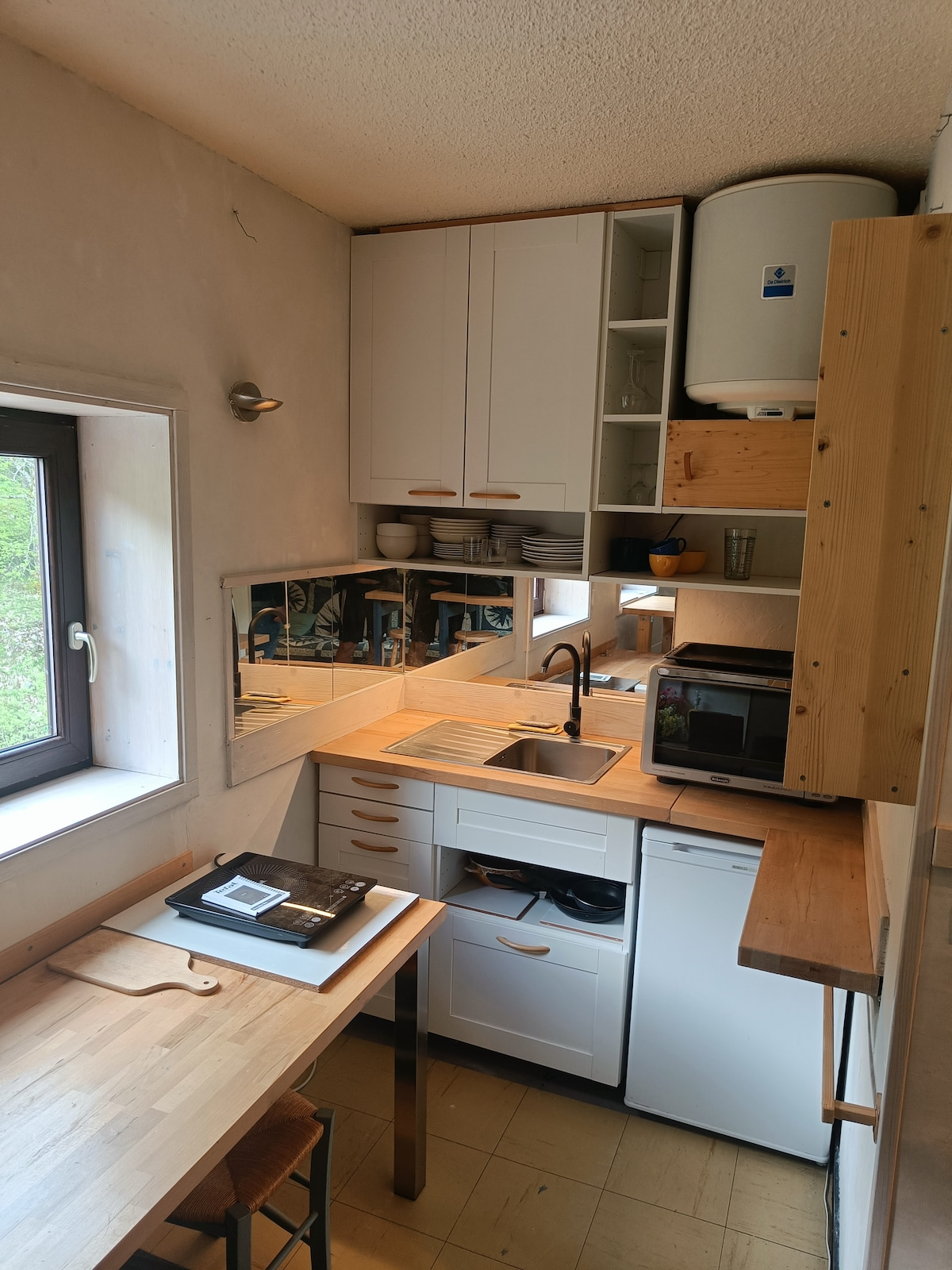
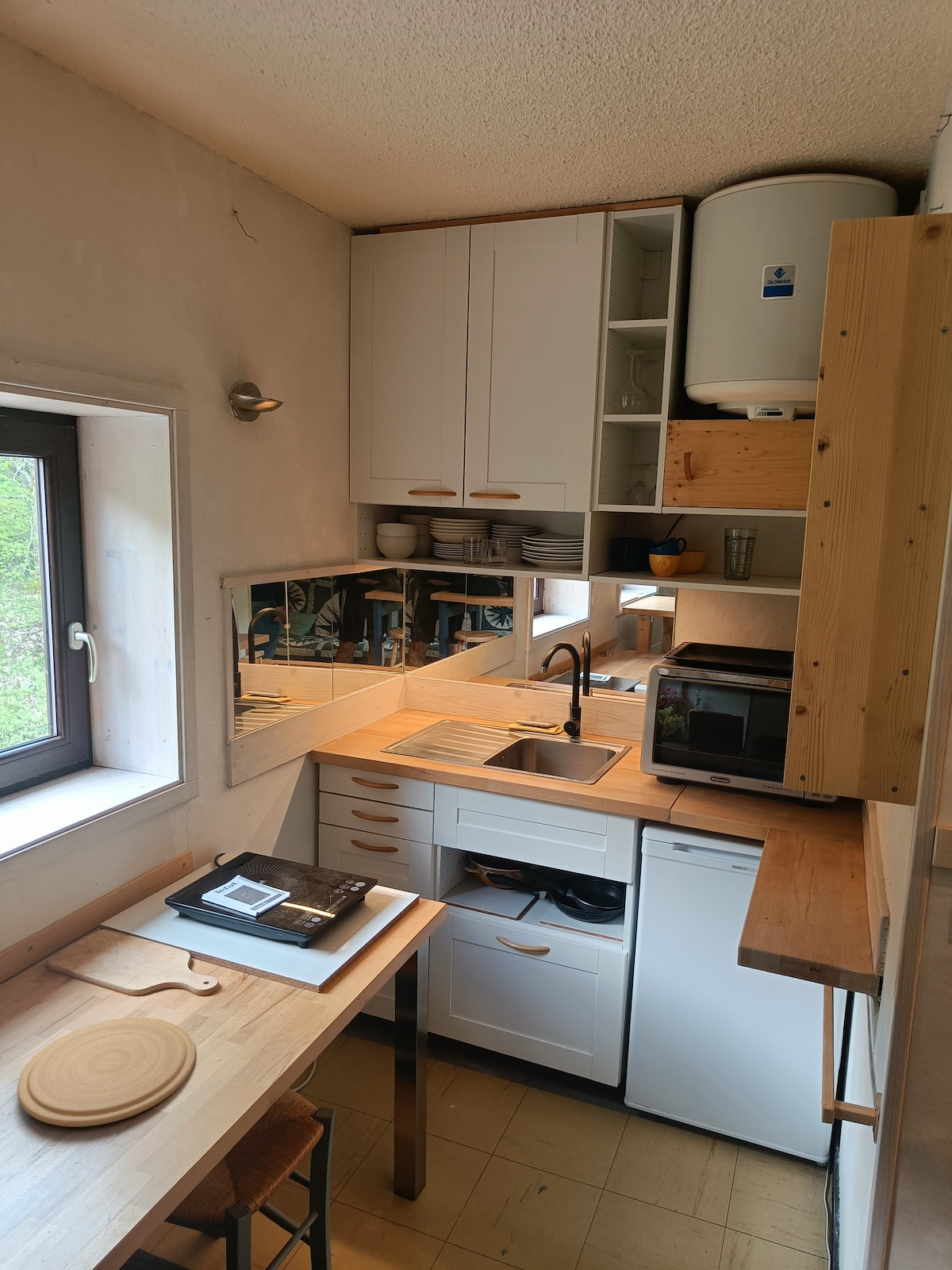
+ plate (109, 1065)
